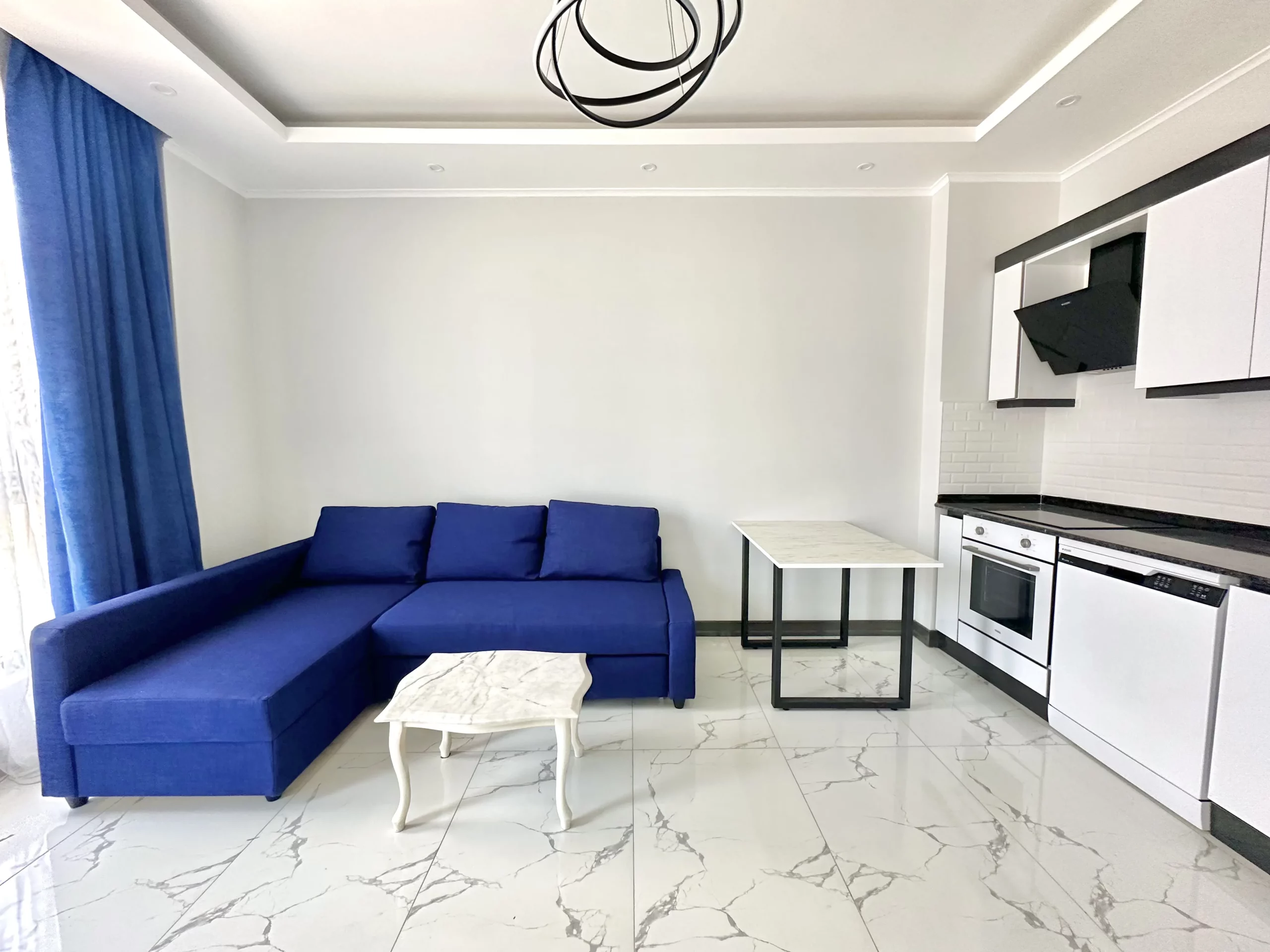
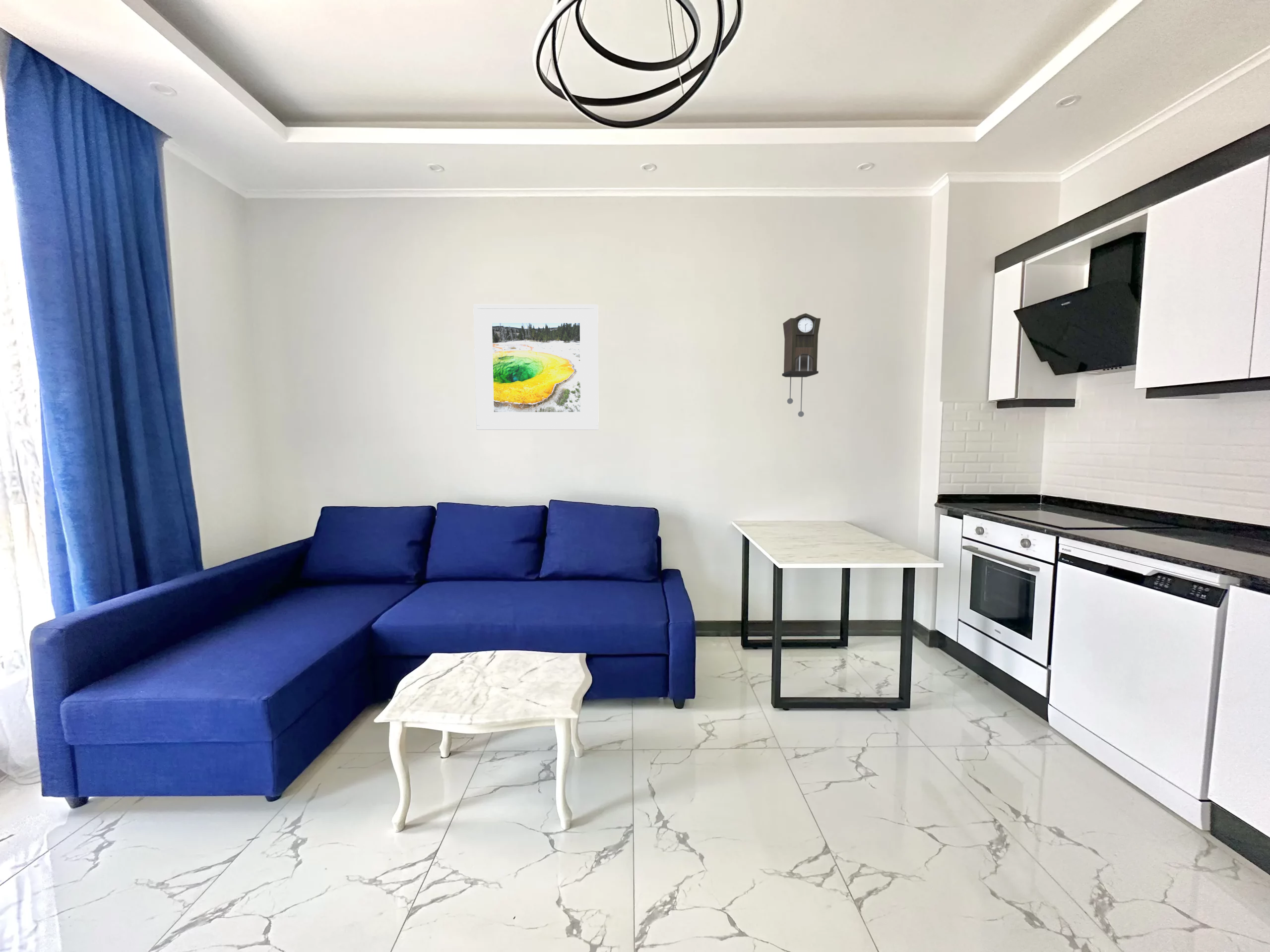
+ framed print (537, 367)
+ pendulum clock (800, 366)
